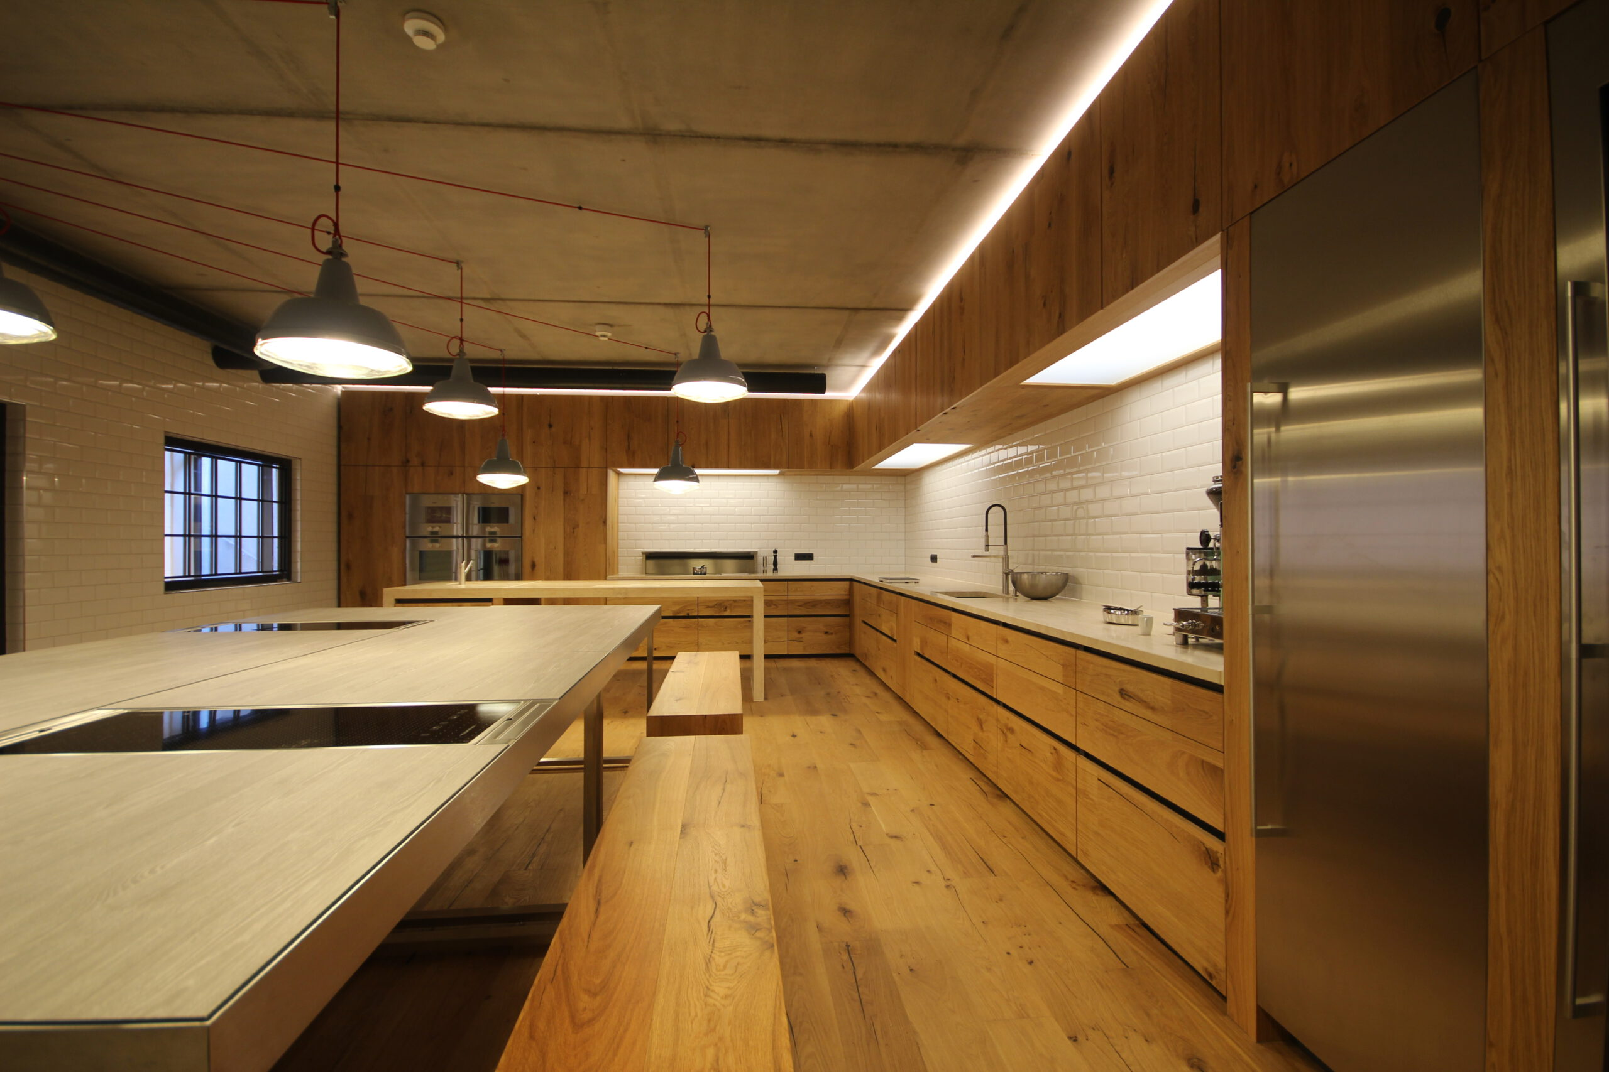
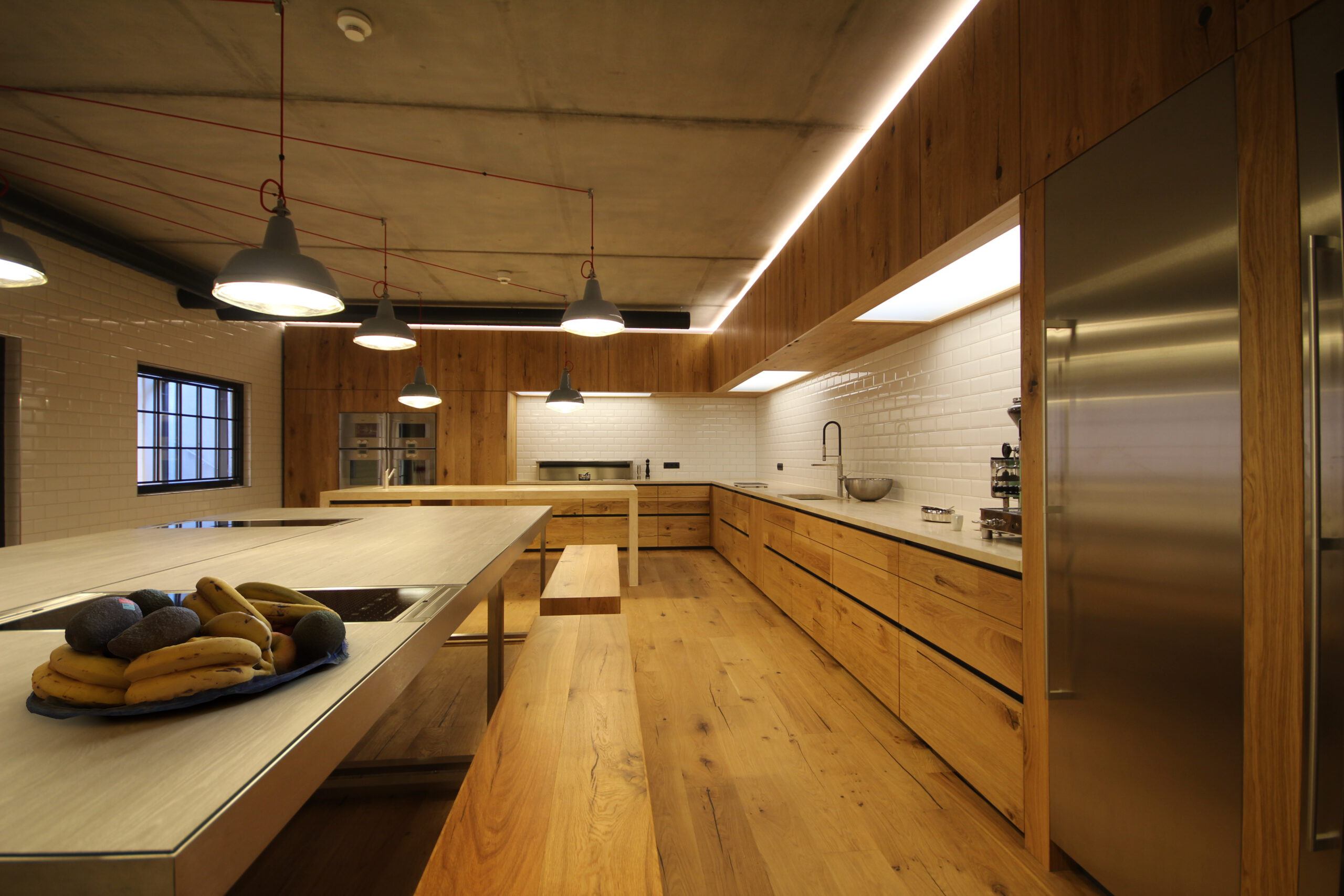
+ fruit bowl (208, 624)
